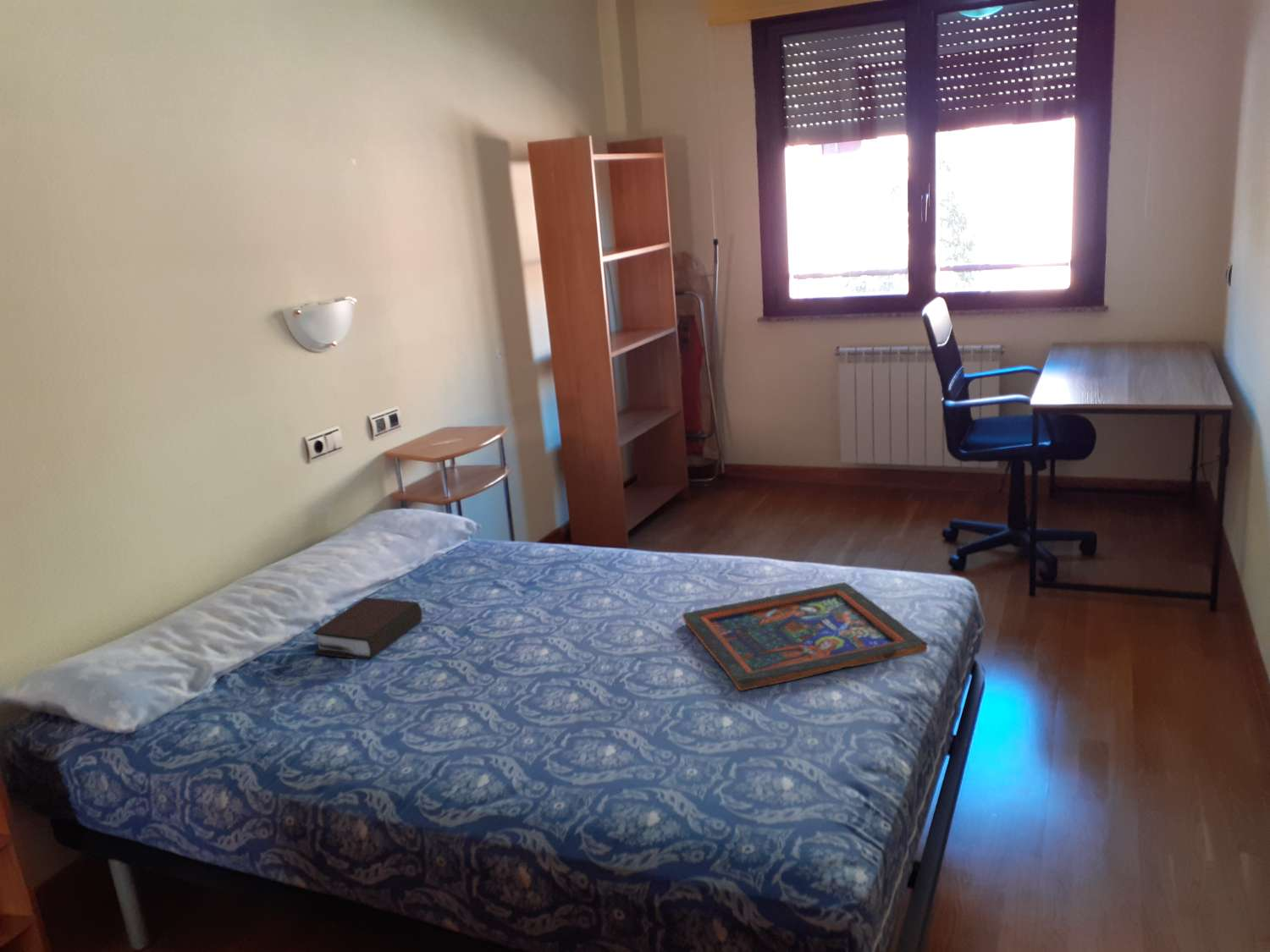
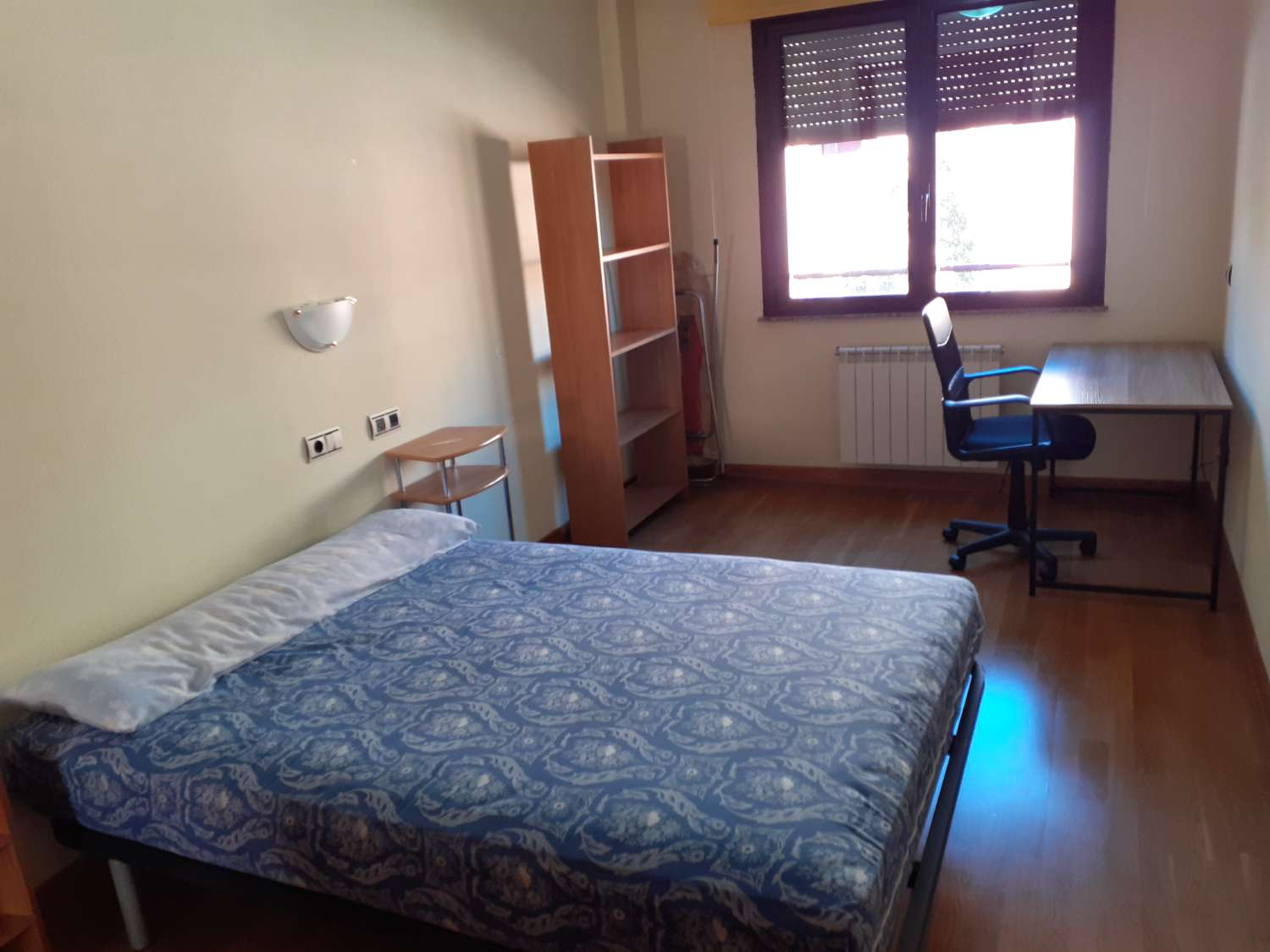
- religious icon (798, 631)
- bible (368, 627)
